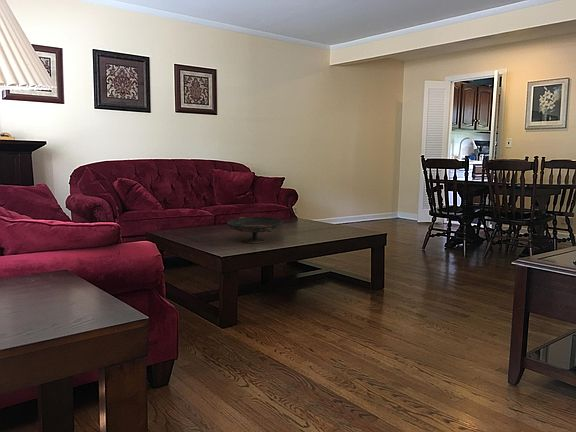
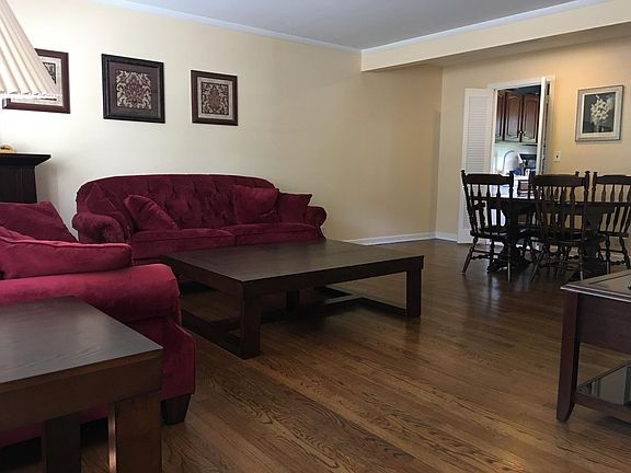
- decorative bowl (254, 230)
